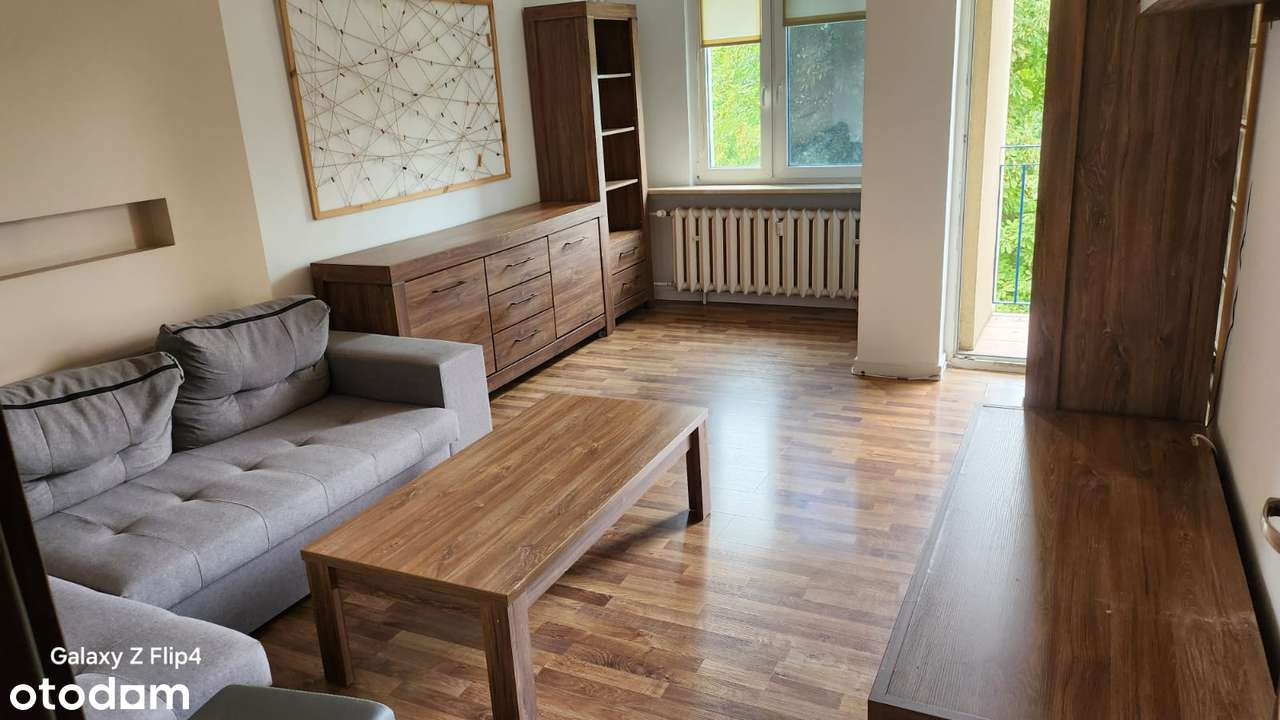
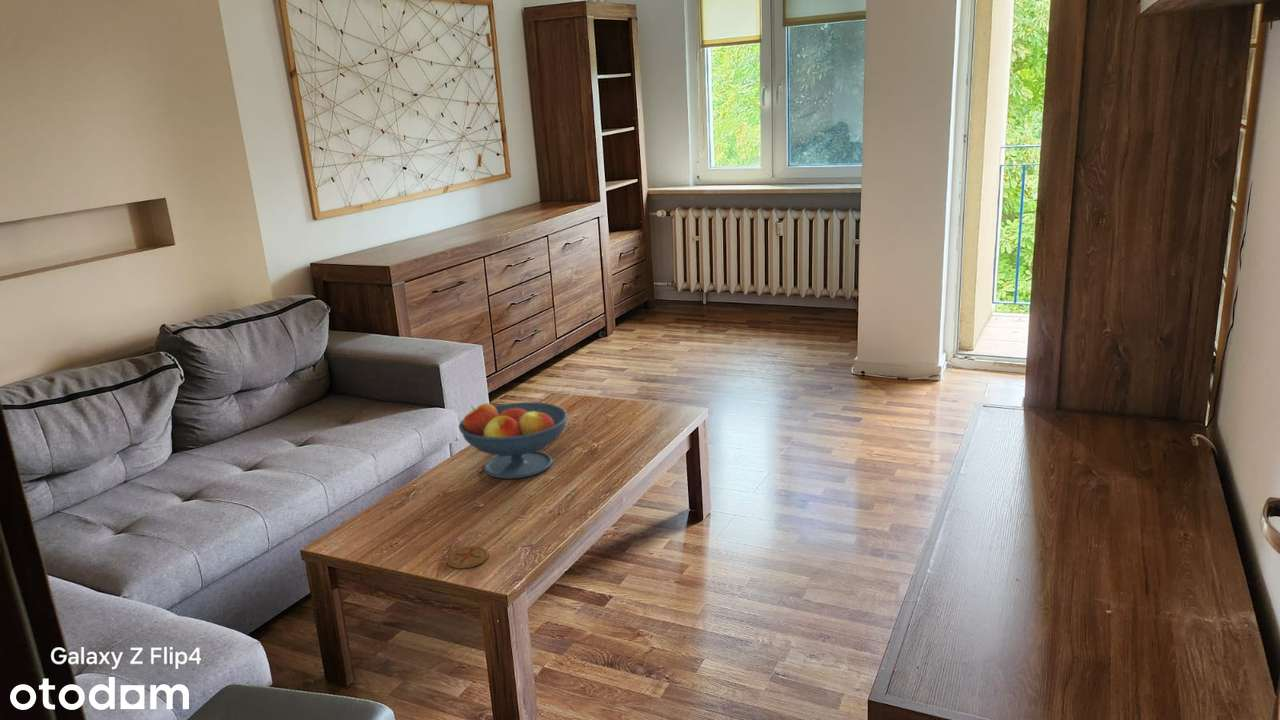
+ coaster (467, 557)
+ fruit bowl (515, 434)
